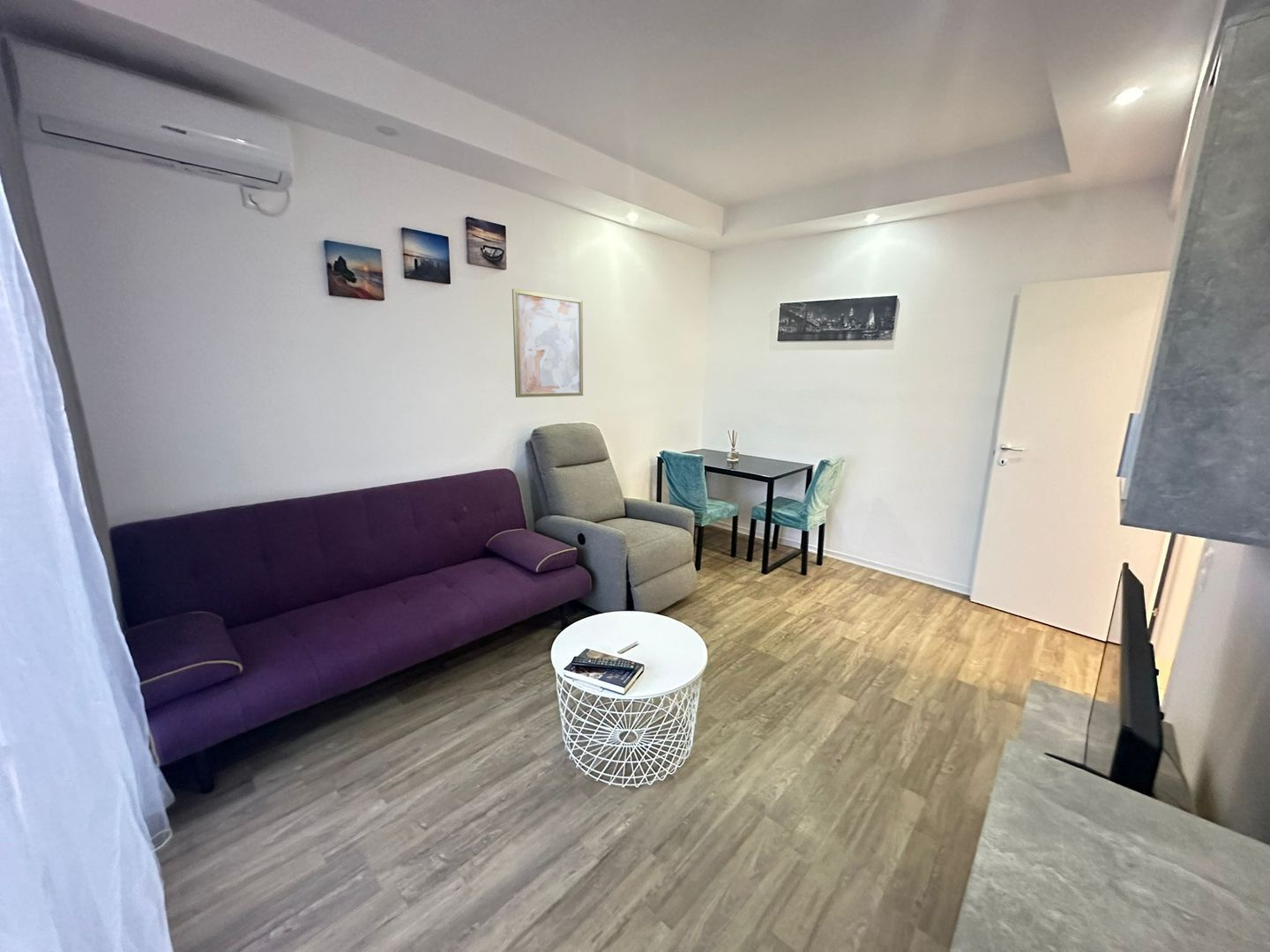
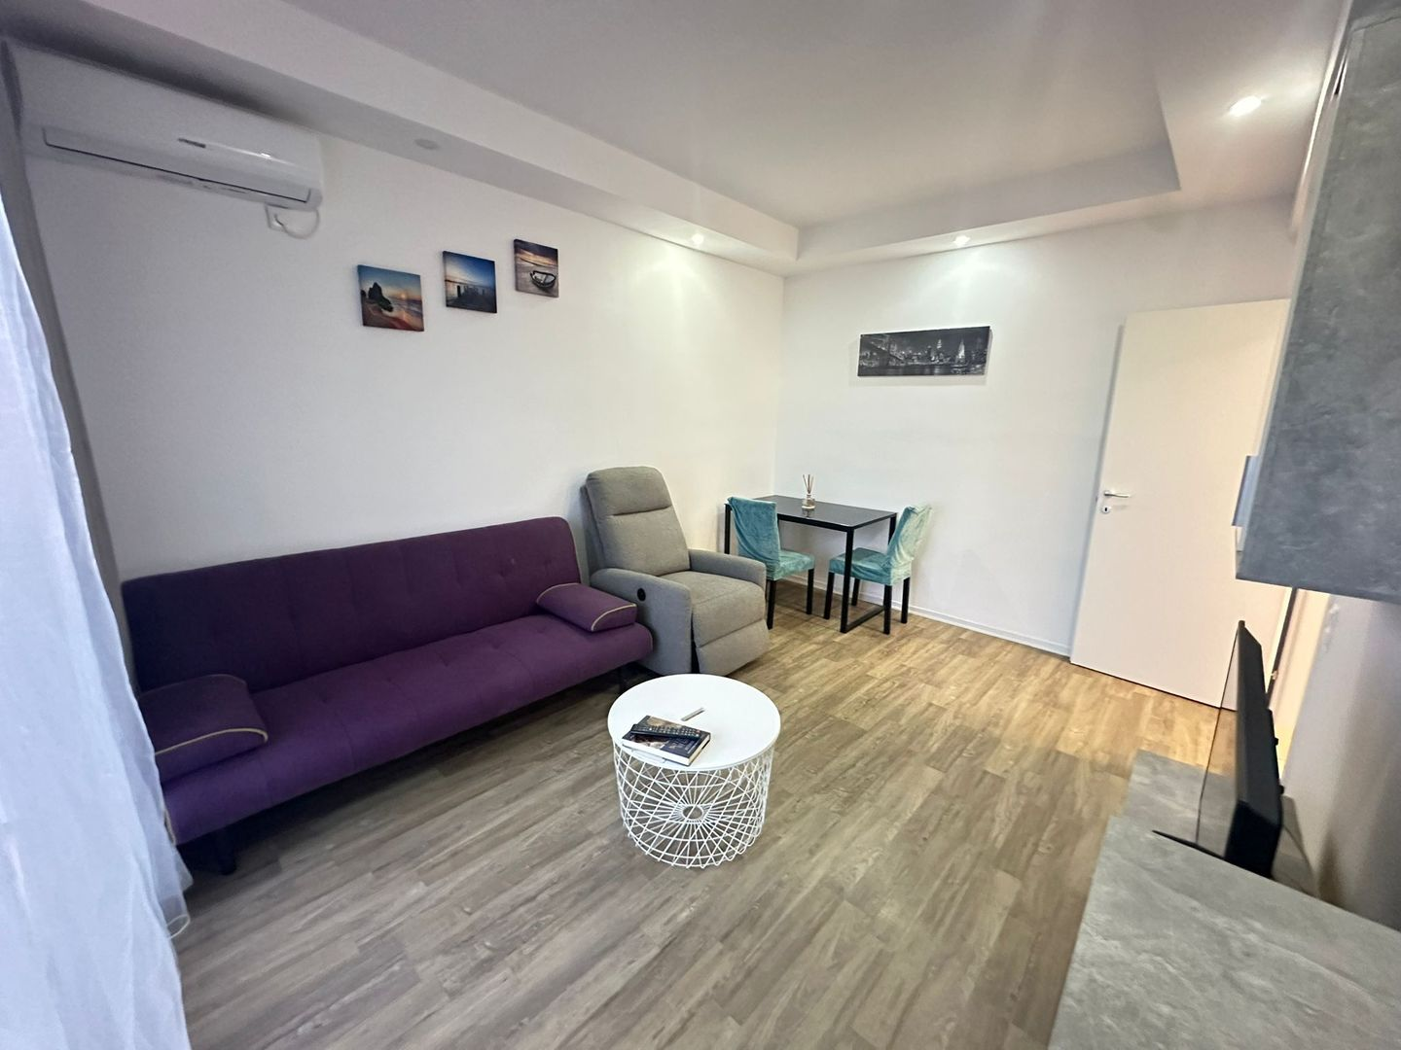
- wall art (550, 346)
